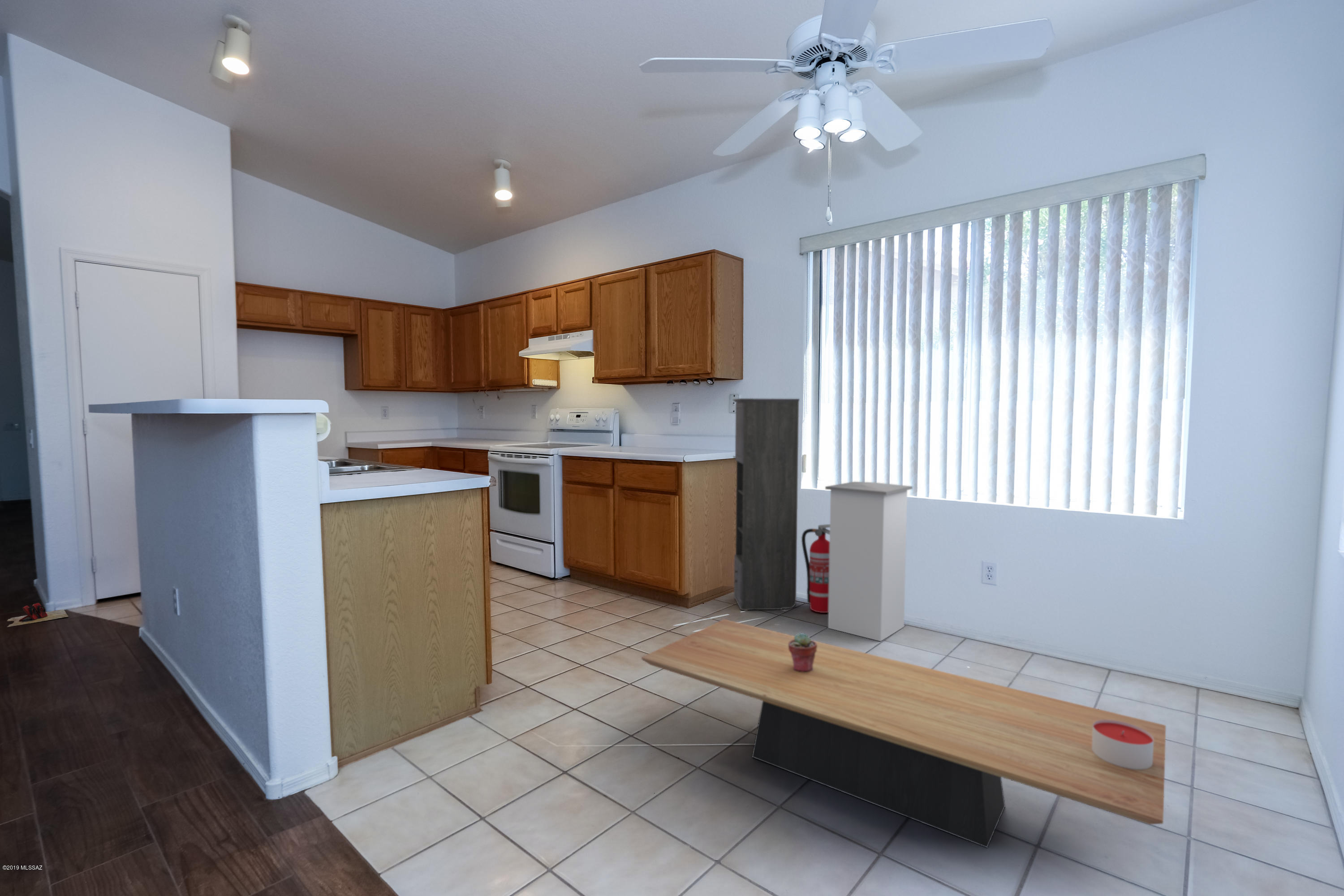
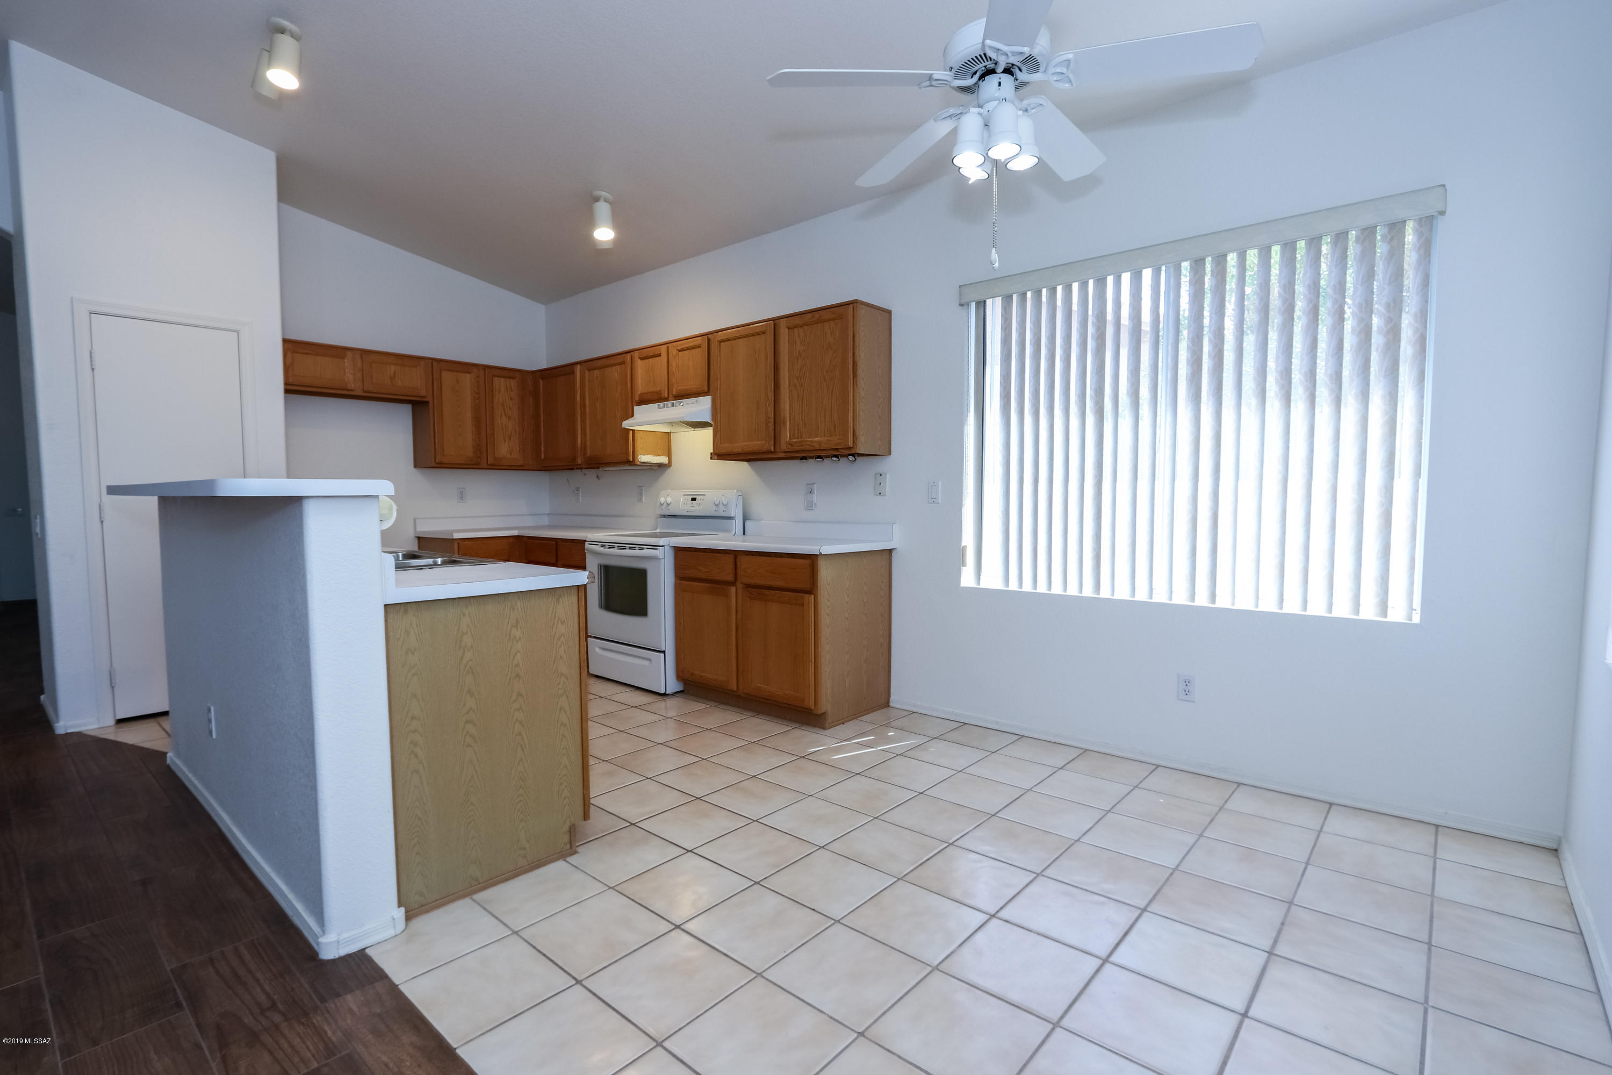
- candle (1122, 742)
- slippers (34, 611)
- trash can (867, 556)
- fire extinguisher (820, 565)
- coffee table (871, 733)
- potted succulent (802, 650)
- storage cabinet (764, 502)
